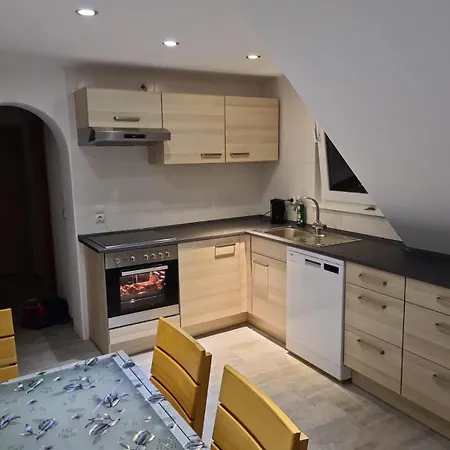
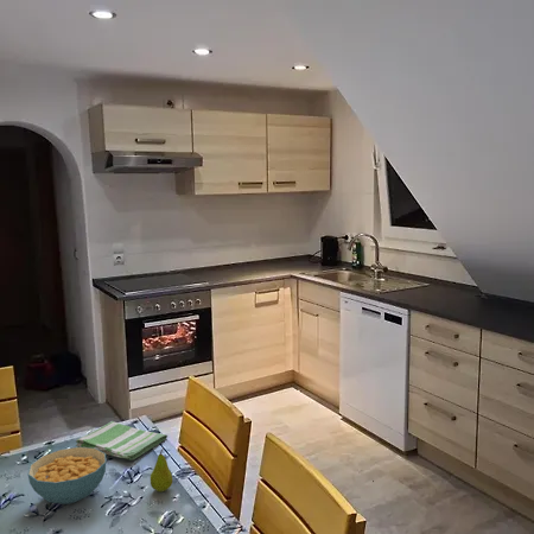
+ dish towel (121, 439)
+ fruit (160, 469)
+ cereal bowl (69, 481)
